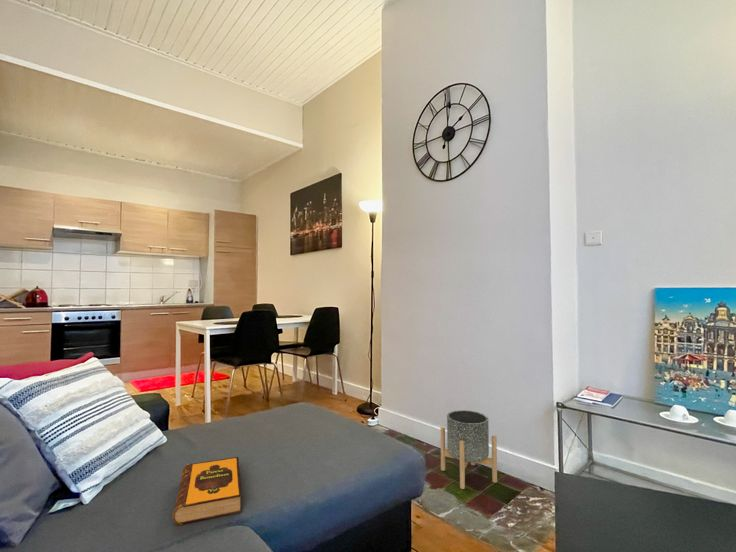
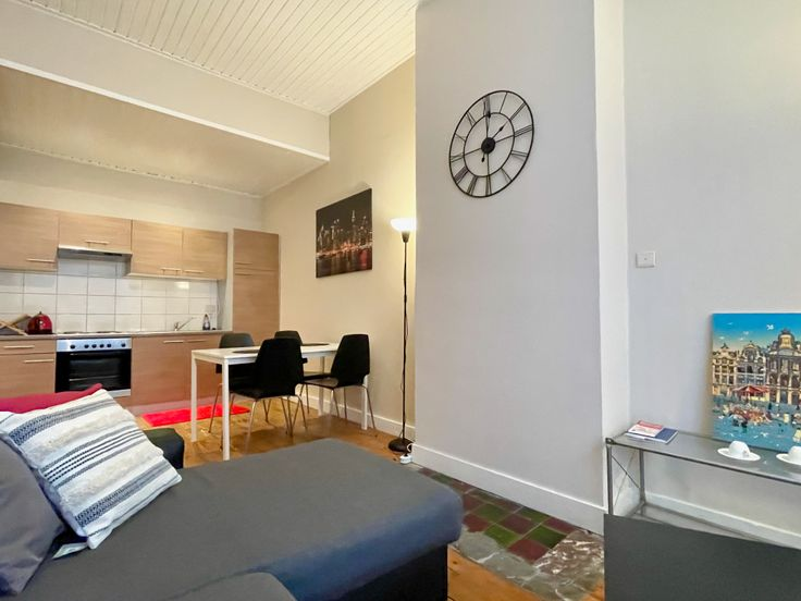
- hardback book (209, 486)
- planter (467, 446)
